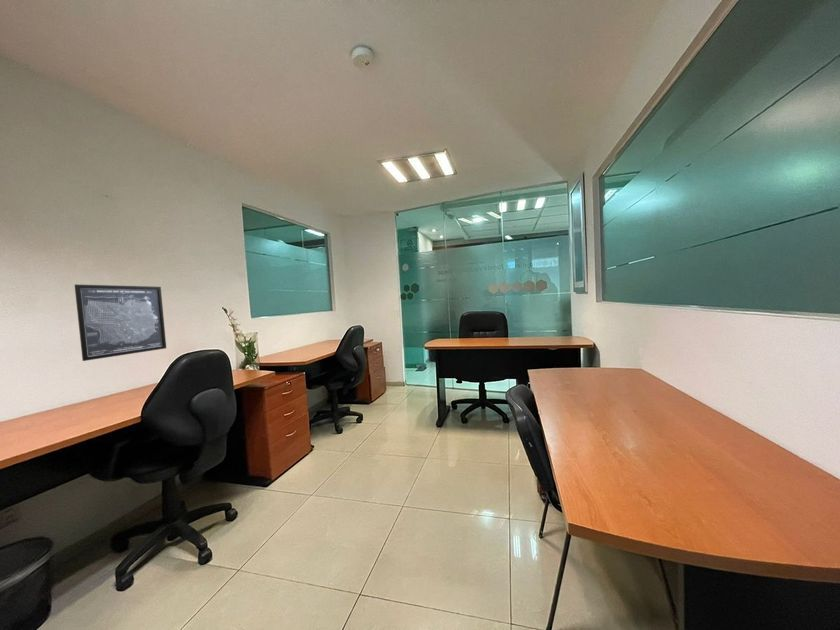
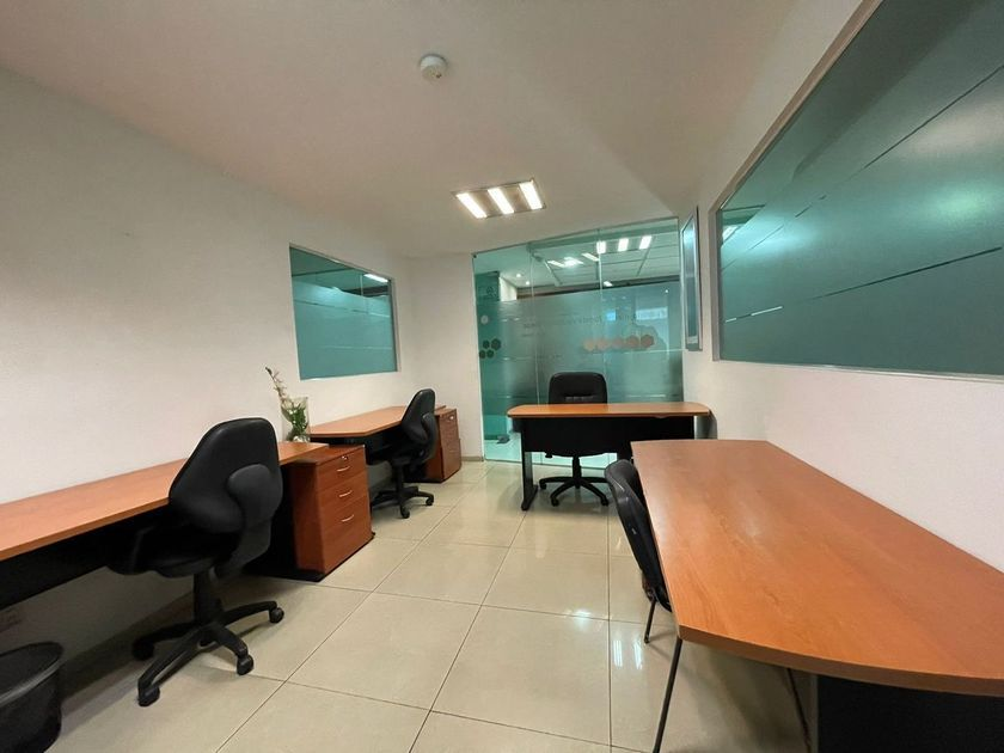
- wall art (125, 320)
